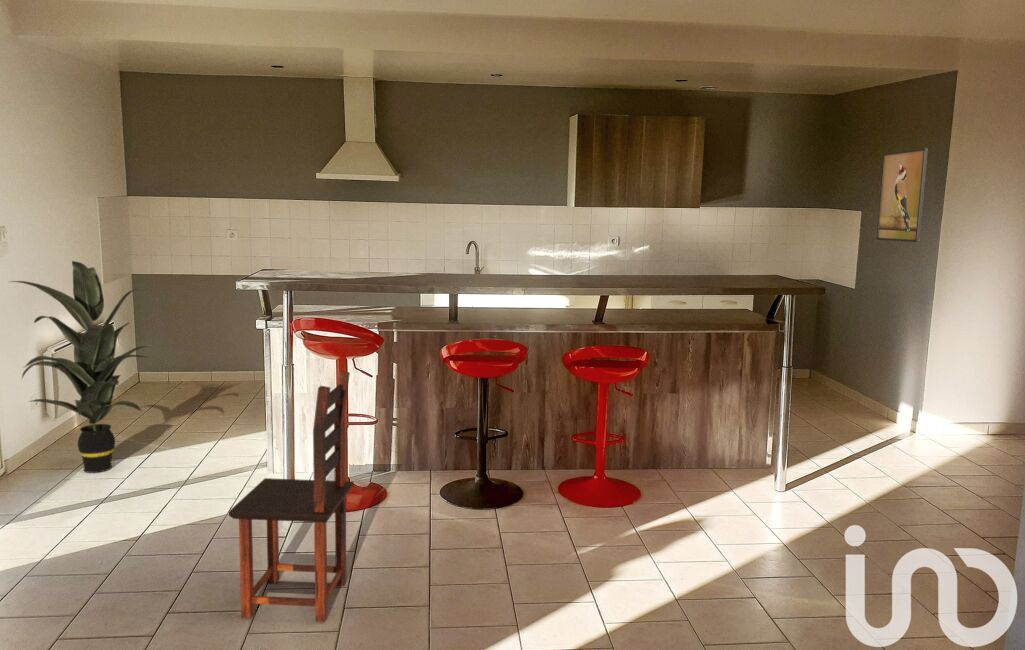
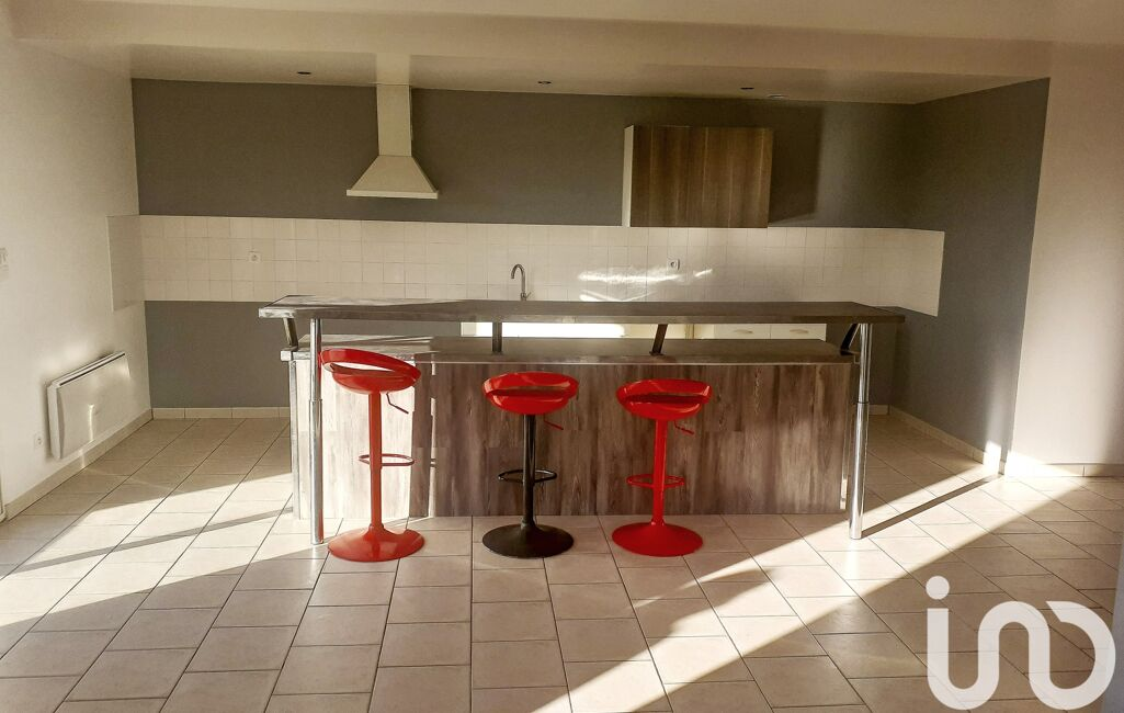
- chair (294, 490)
- indoor plant (83, 367)
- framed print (900, 196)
